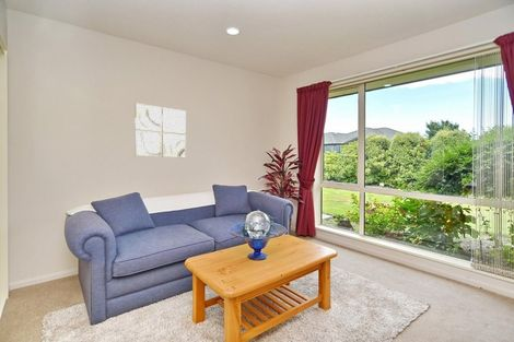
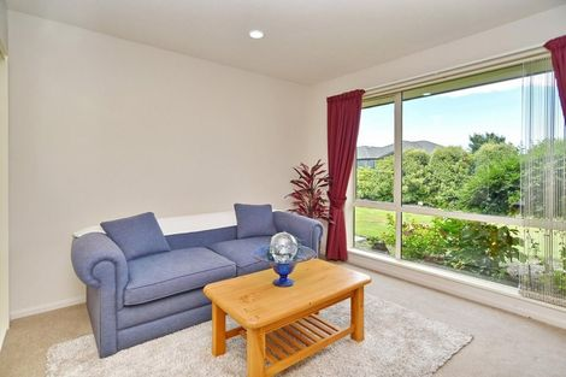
- wall art (162, 131)
